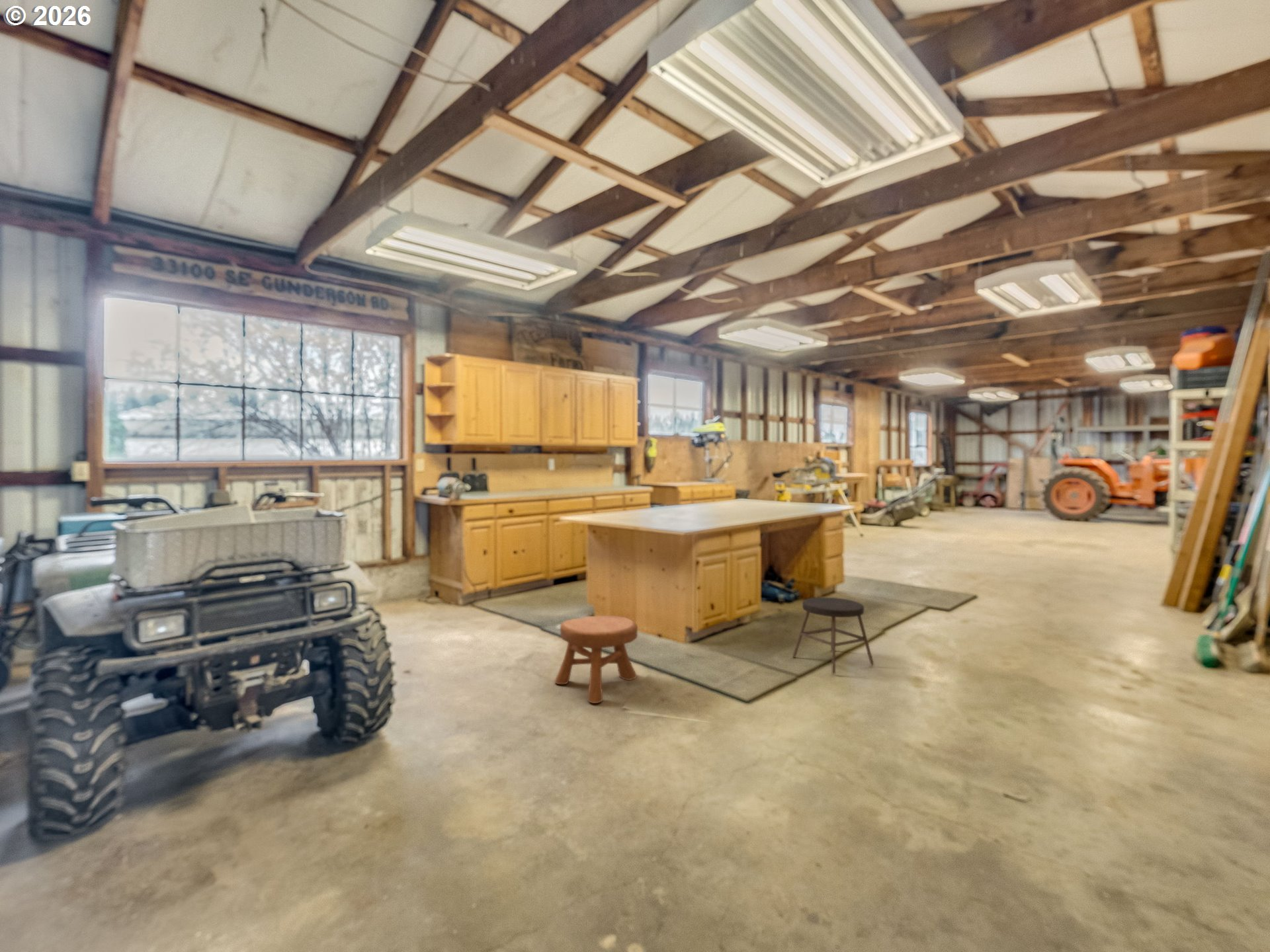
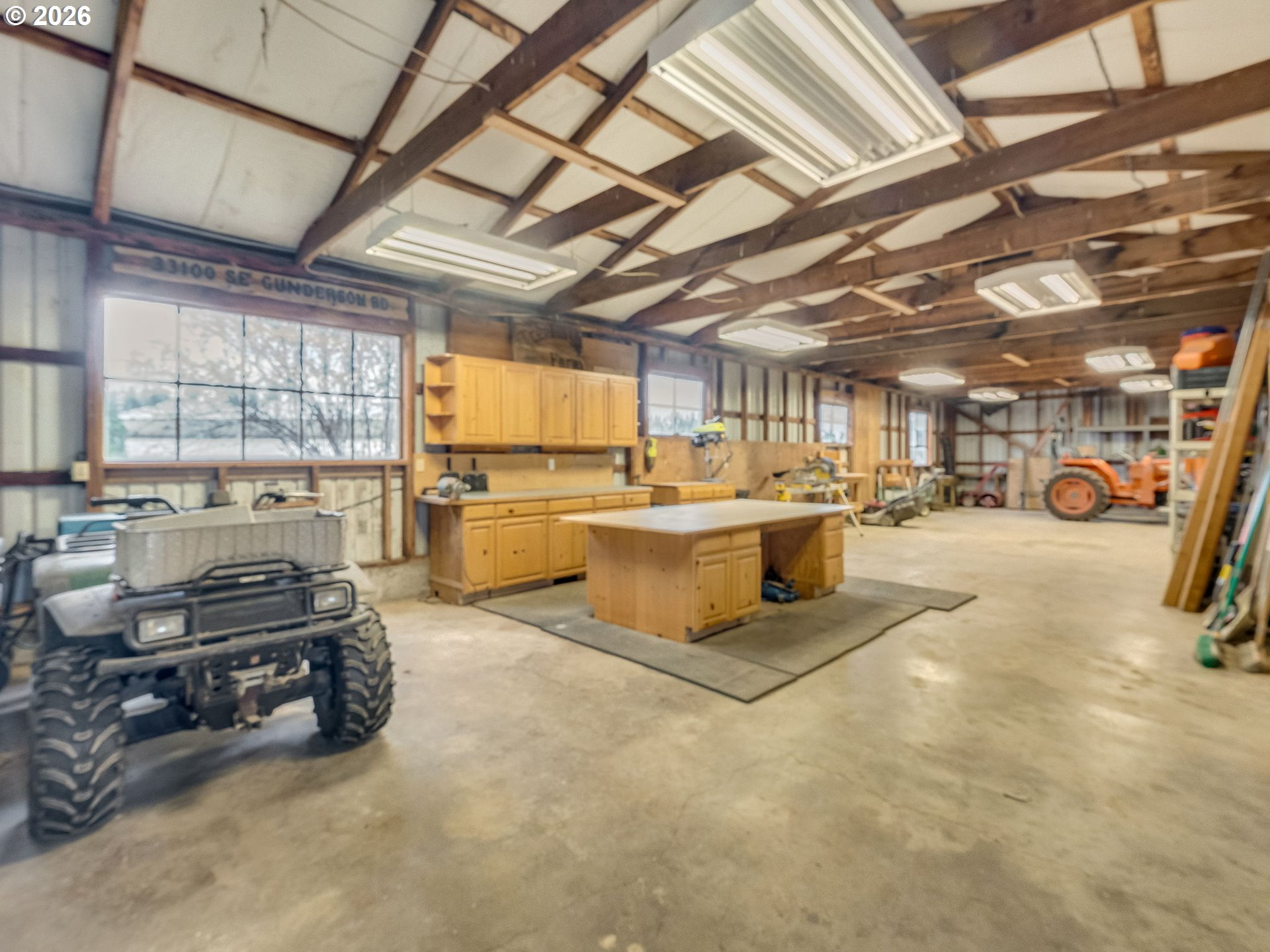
- stool (832, 633)
- stool (601, 653)
